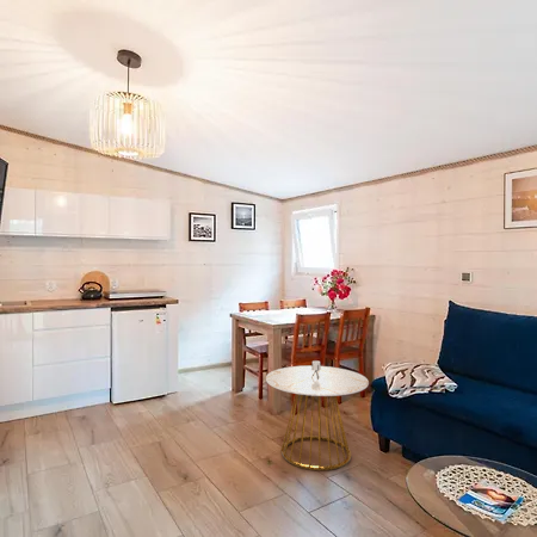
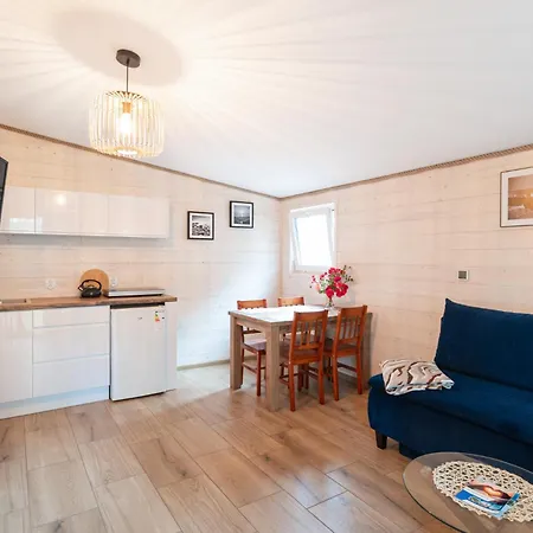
- side table (319, 407)
